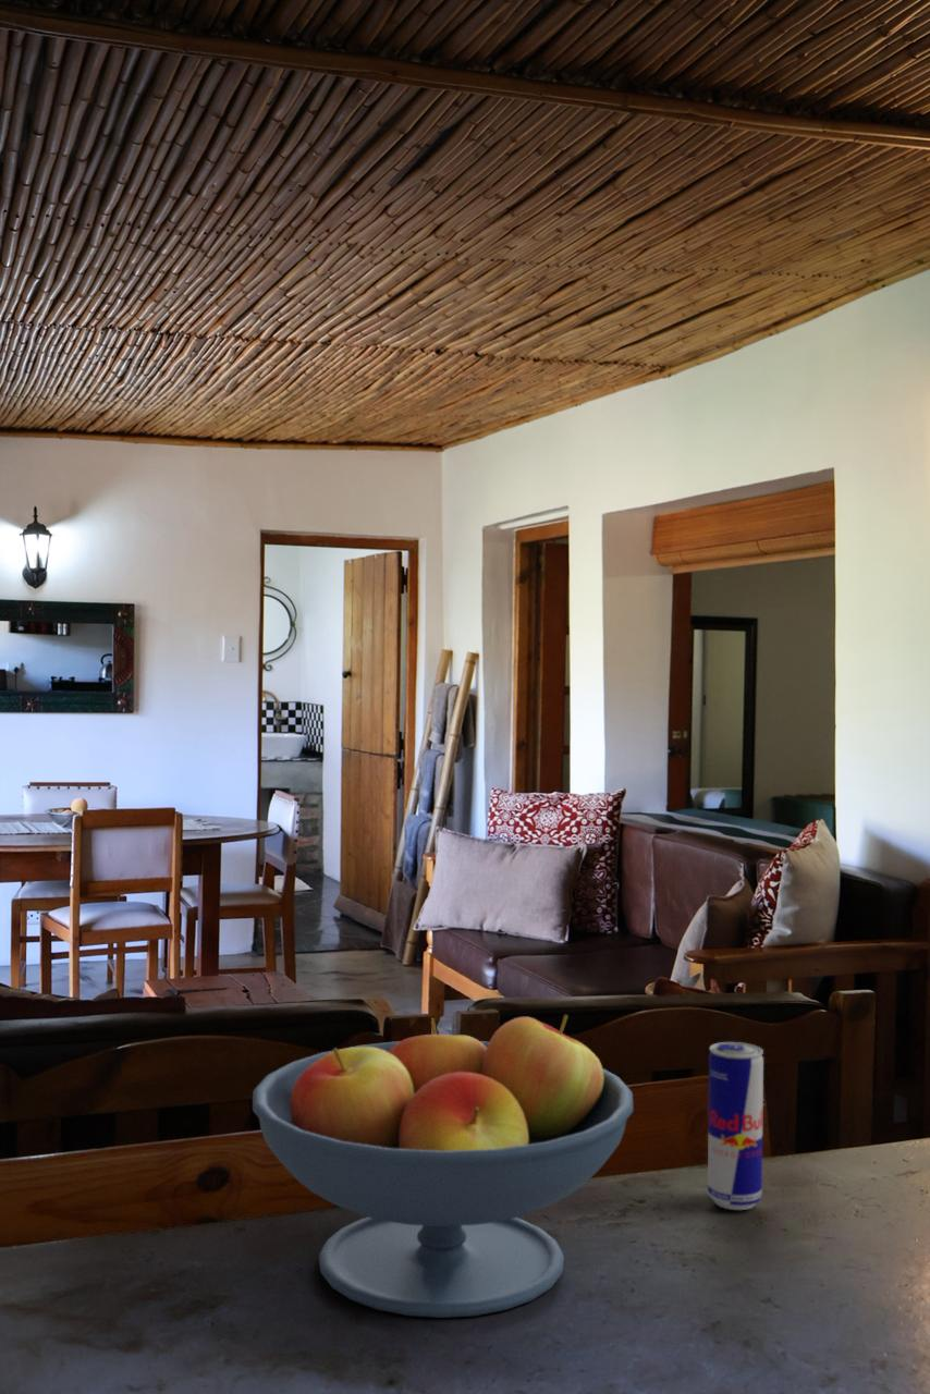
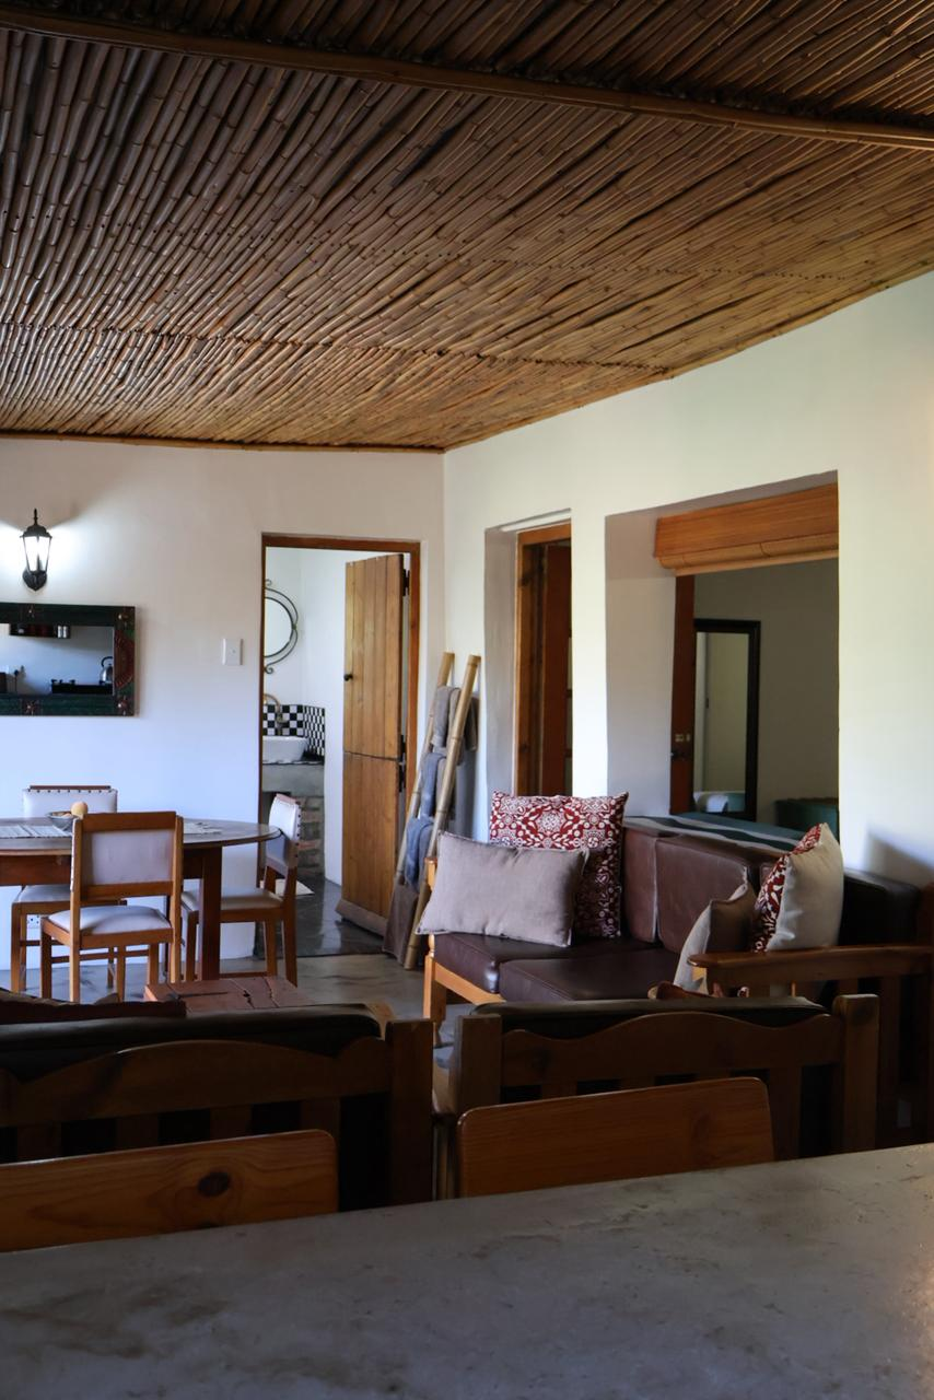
- fruit bowl (442, 1145)
- beverage can (735, 1124)
